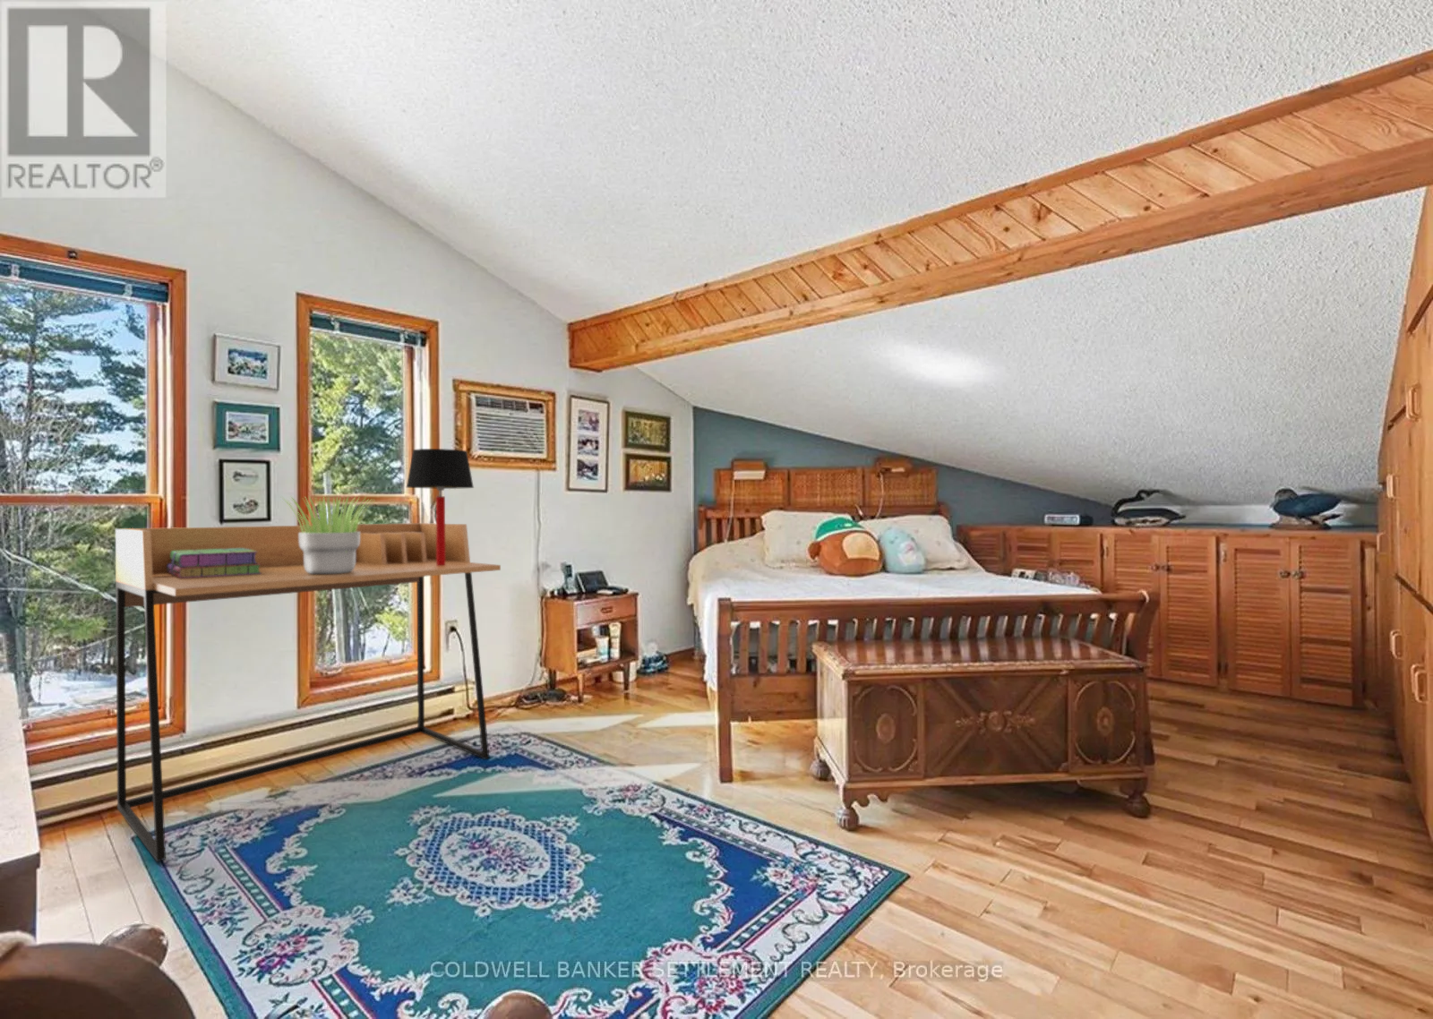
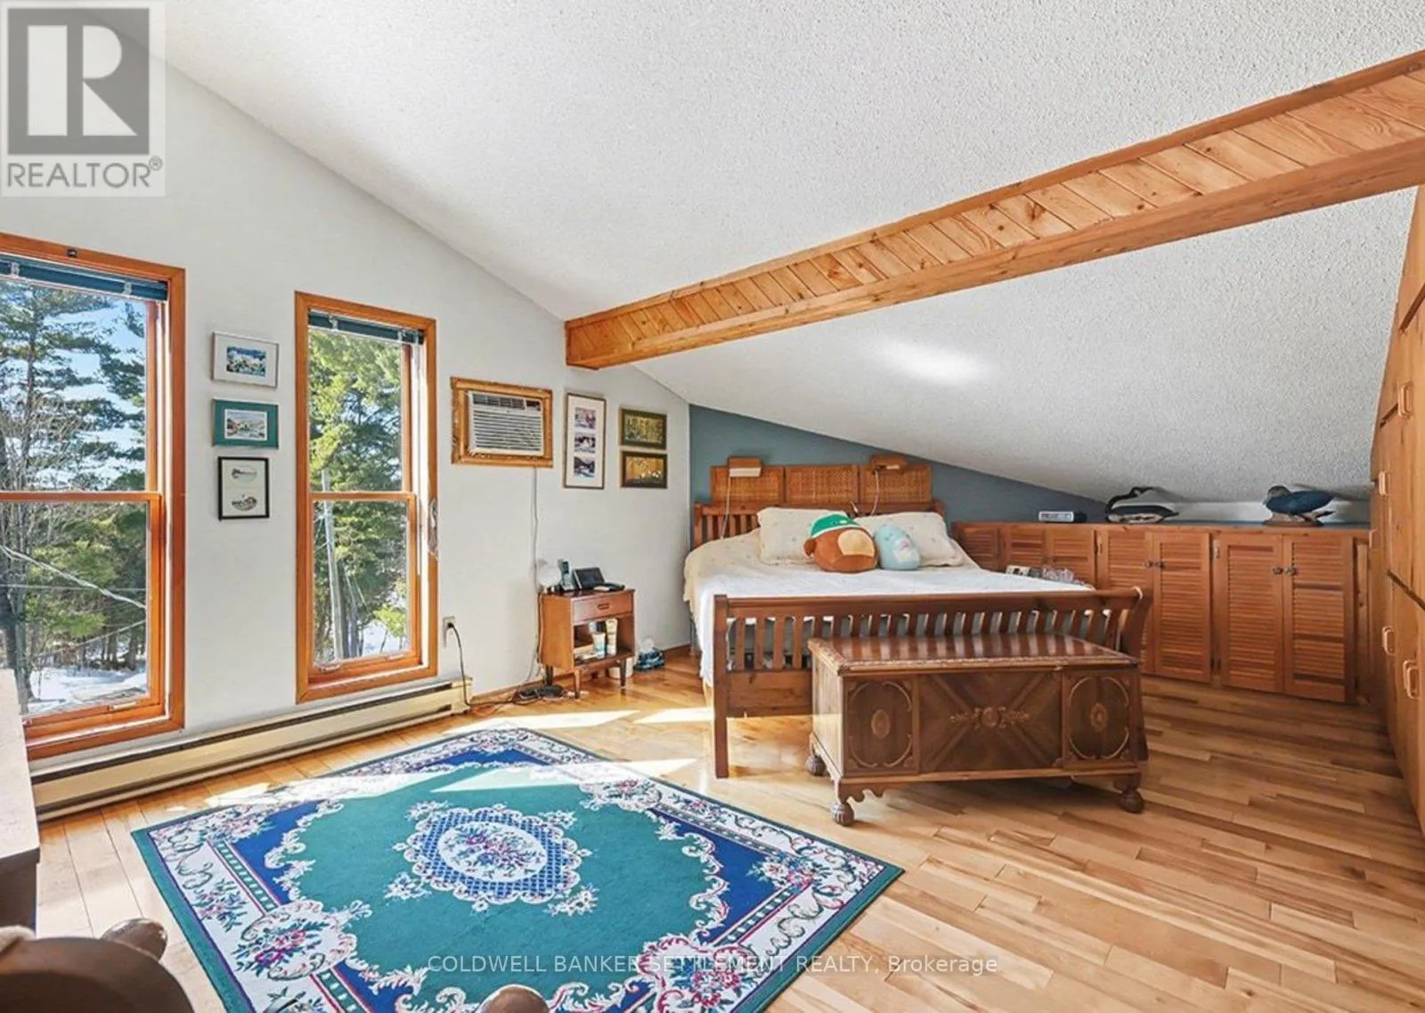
- potted plant (331, 534)
- table lamp (440, 507)
- stack of books (213, 561)
- desk (321, 590)
